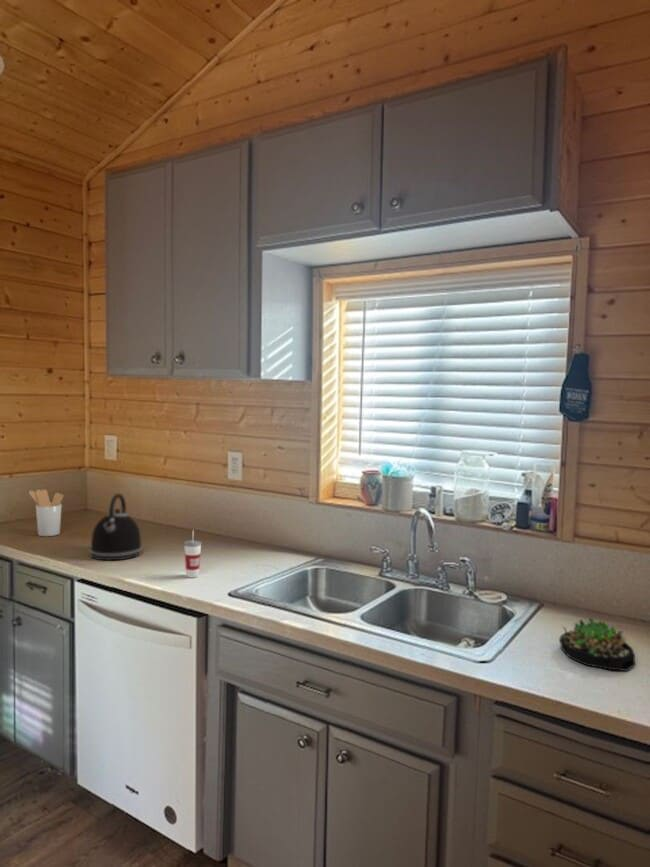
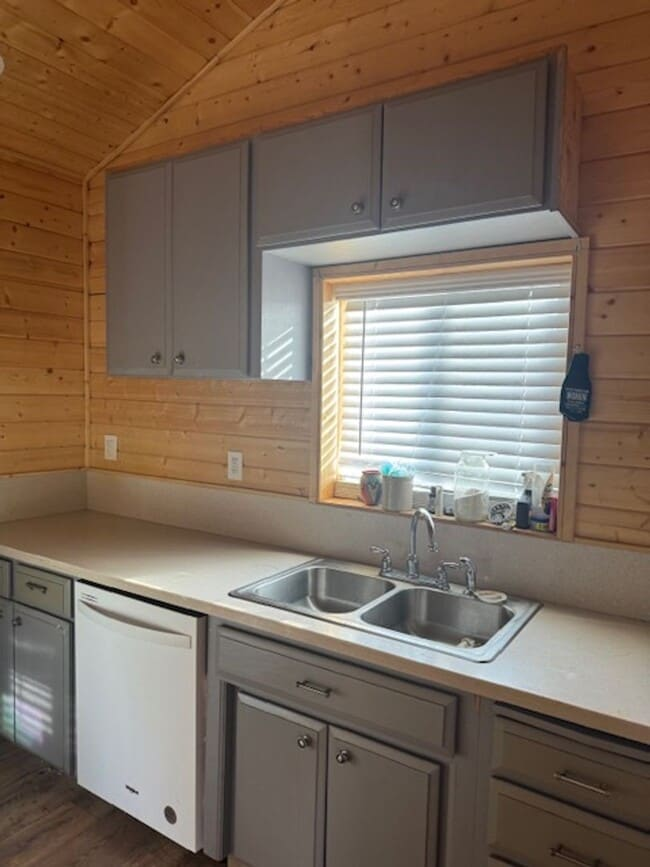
- succulent plant (596, 639)
- kettle (116, 523)
- utensil holder (45, 511)
- cup (192, 553)
